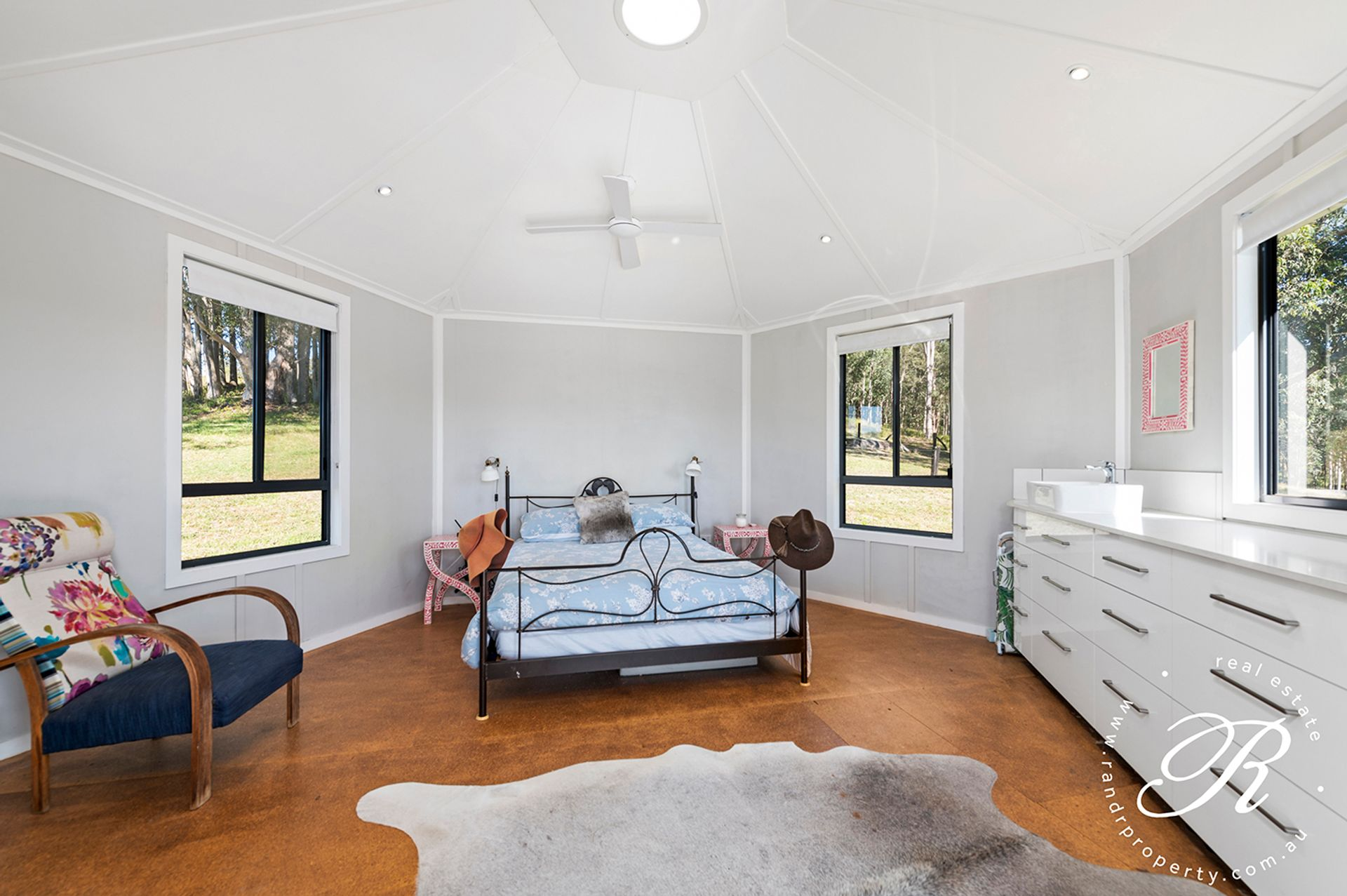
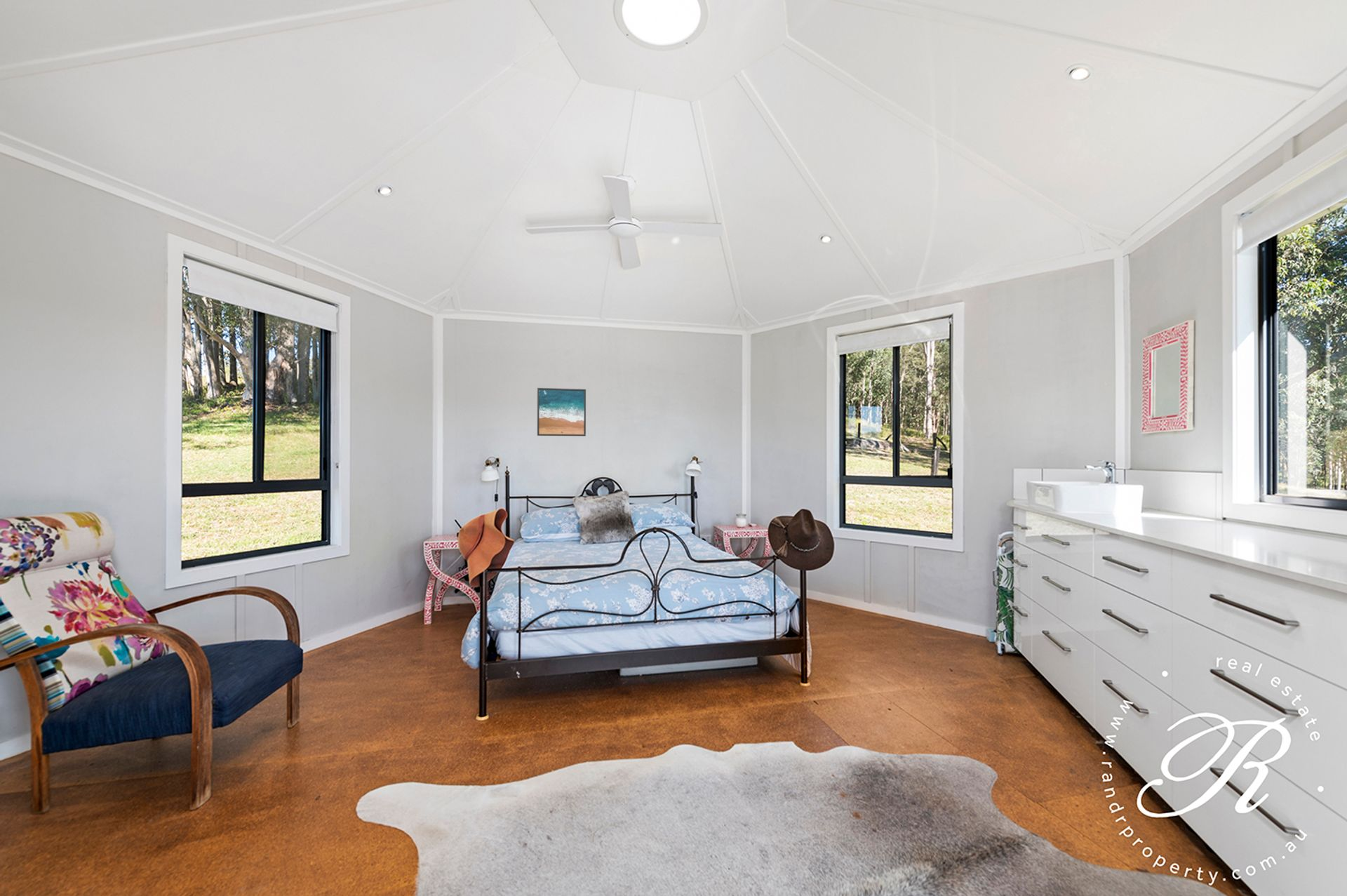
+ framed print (561, 412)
